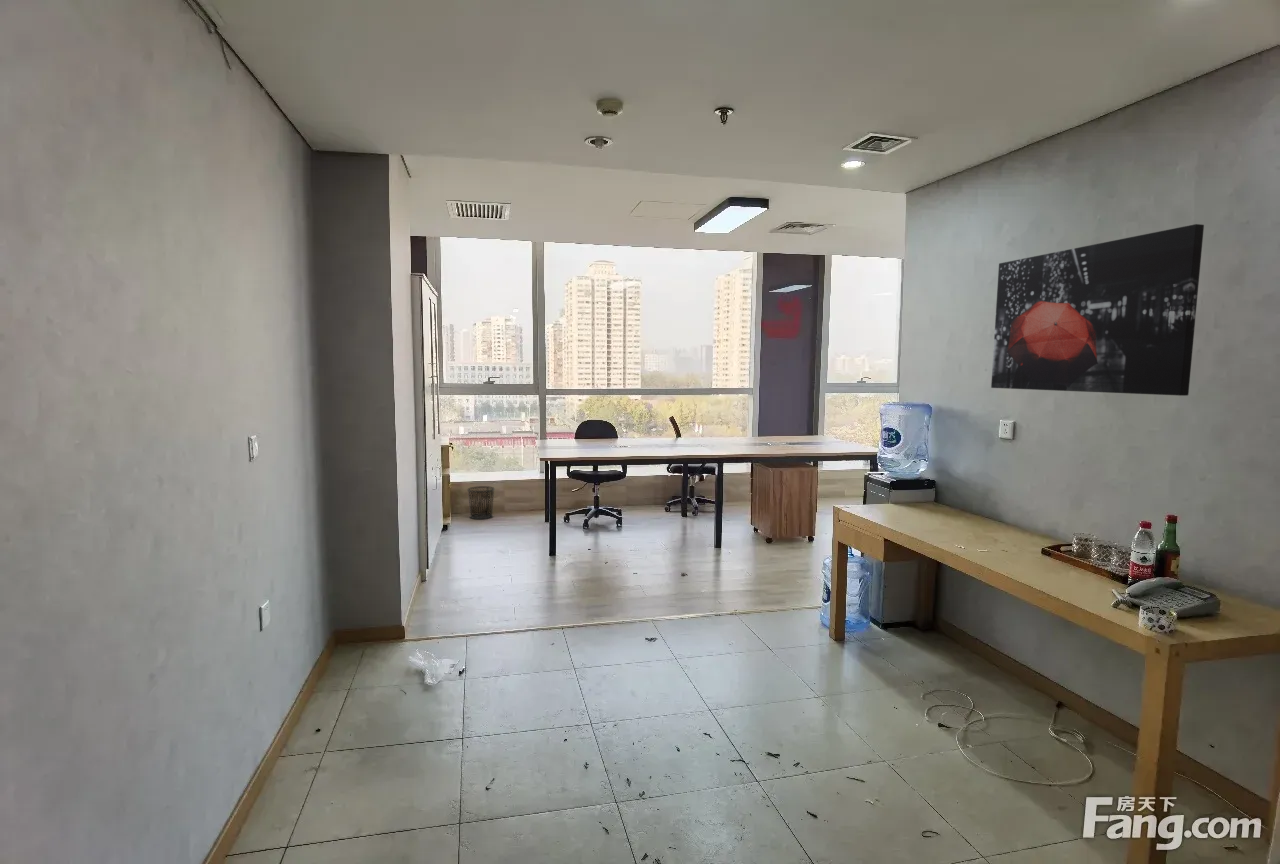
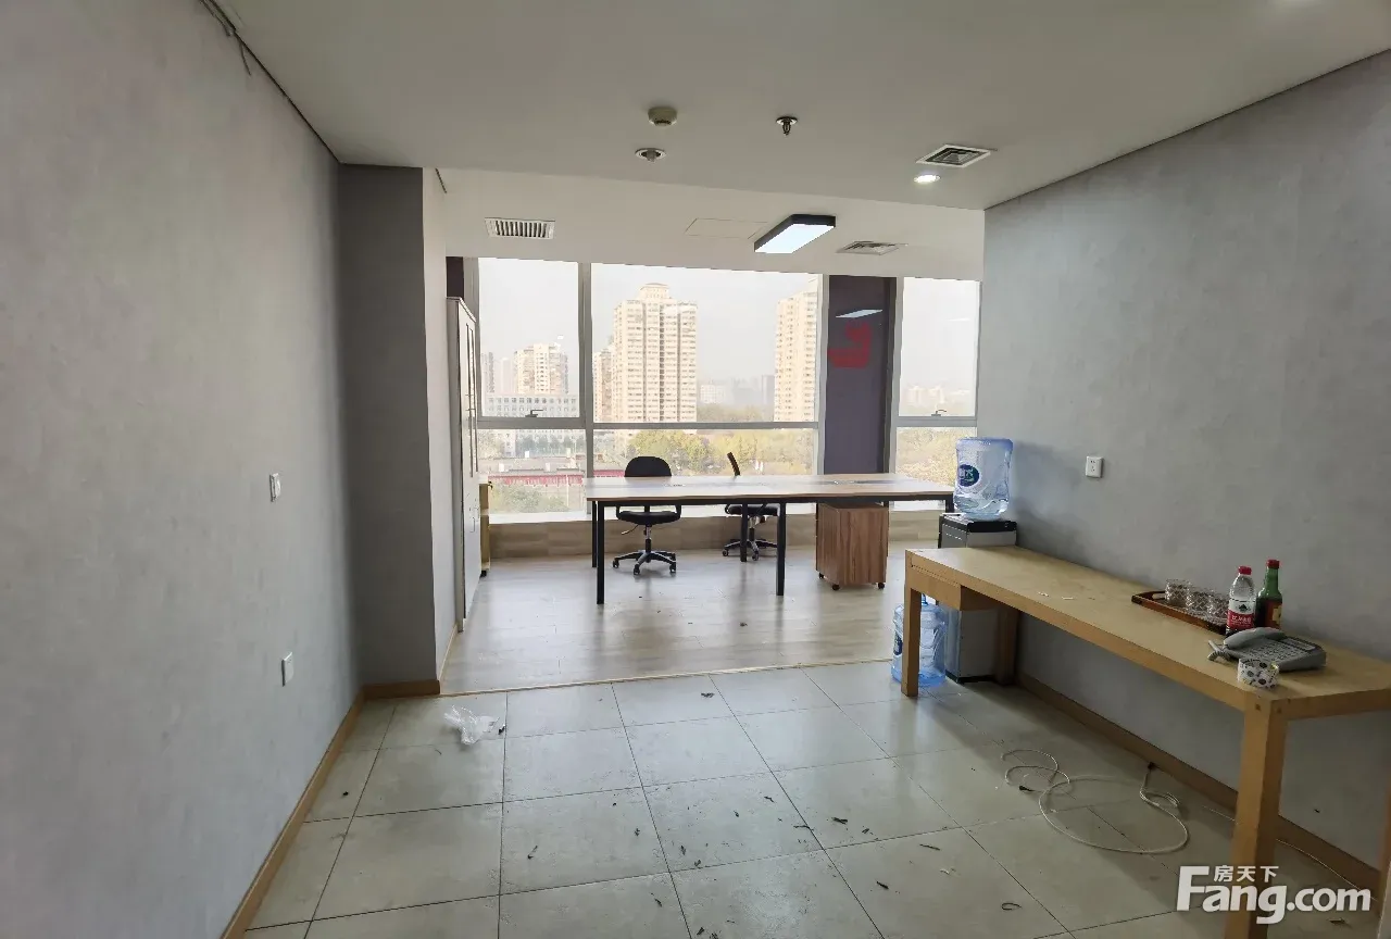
- waste bin (481, 502)
- wall art (1079, 319)
